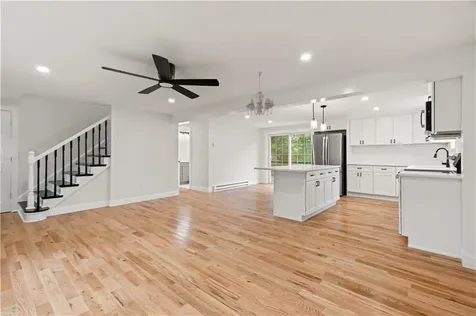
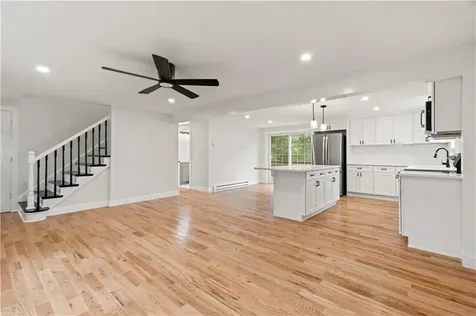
- chandelier (259, 93)
